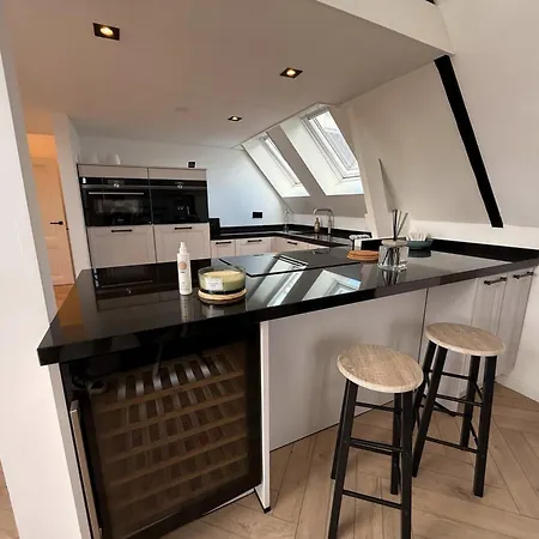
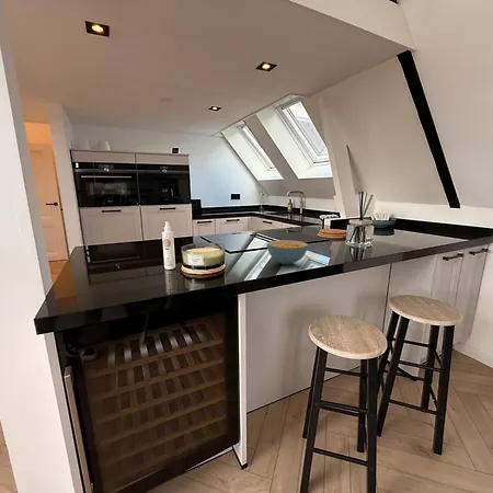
+ cereal bowl (286, 253)
